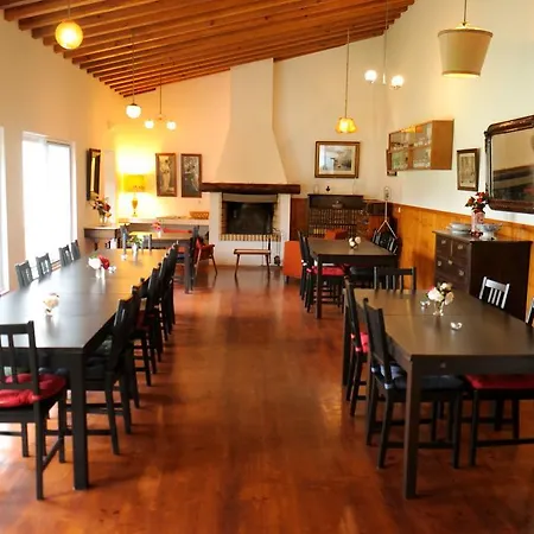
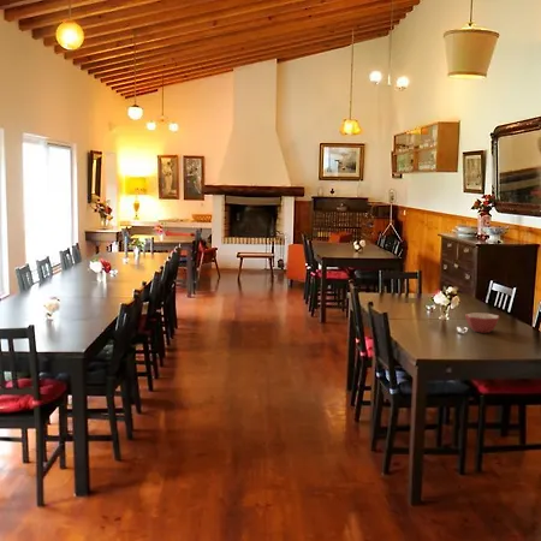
+ bowl (482, 322)
